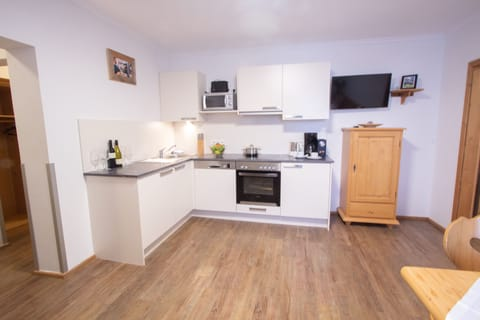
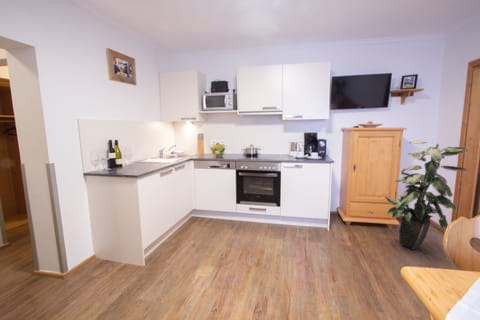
+ indoor plant (421, 195)
